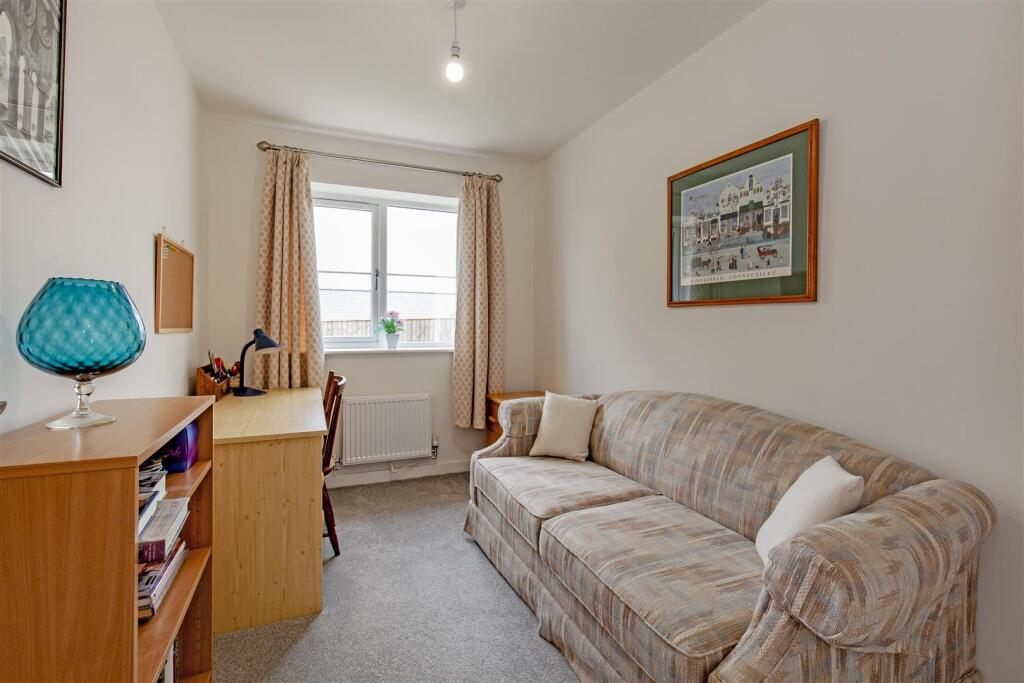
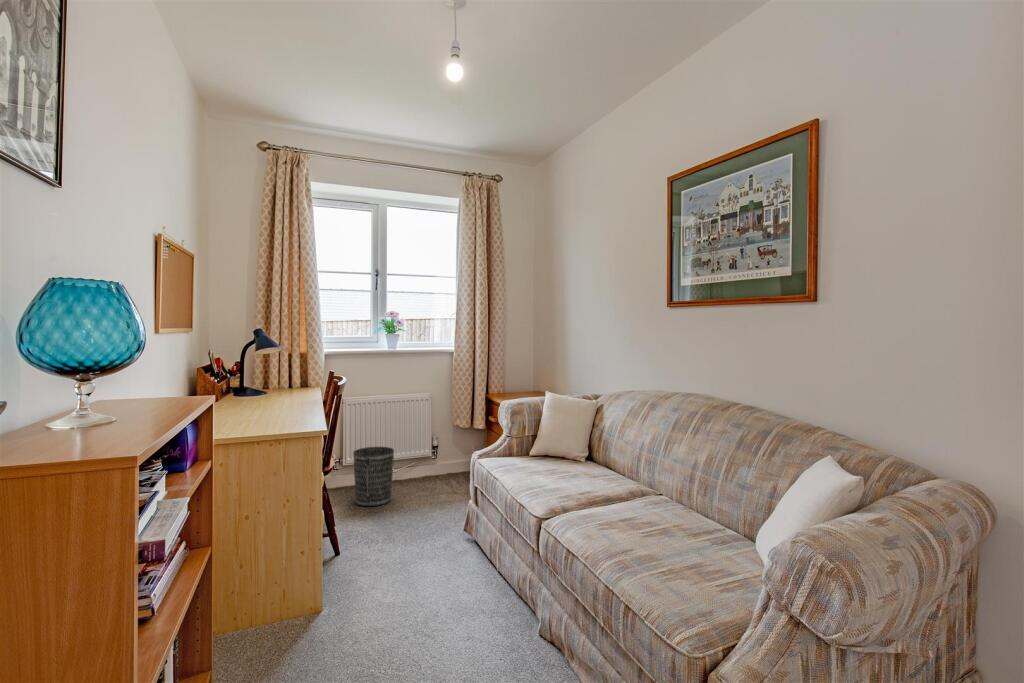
+ wastebasket (373, 475)
